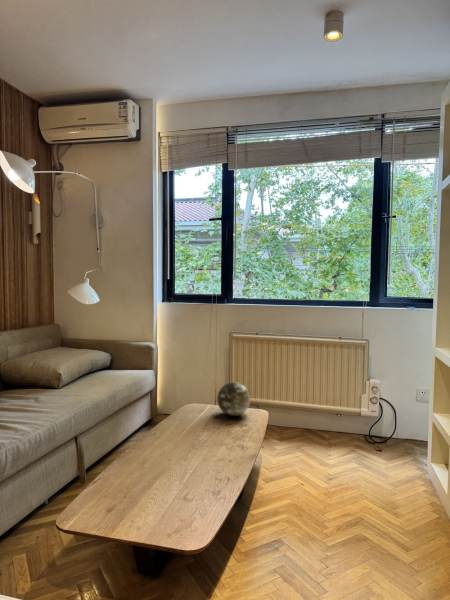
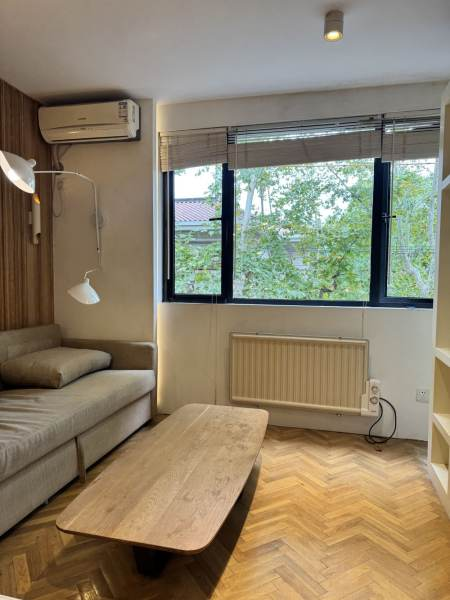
- decorative orb (233, 398)
